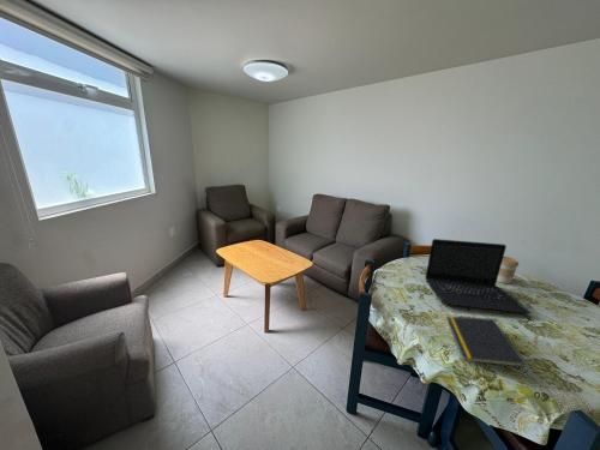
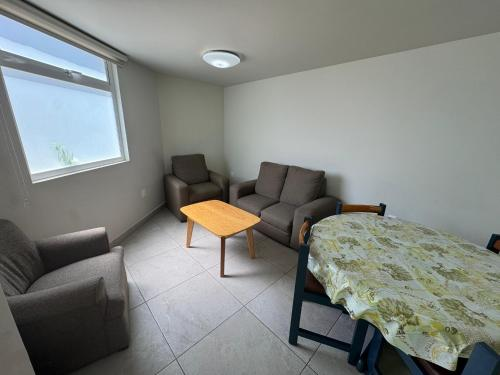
- laptop (476, 274)
- coffee cup (505, 269)
- notepad (479, 337)
